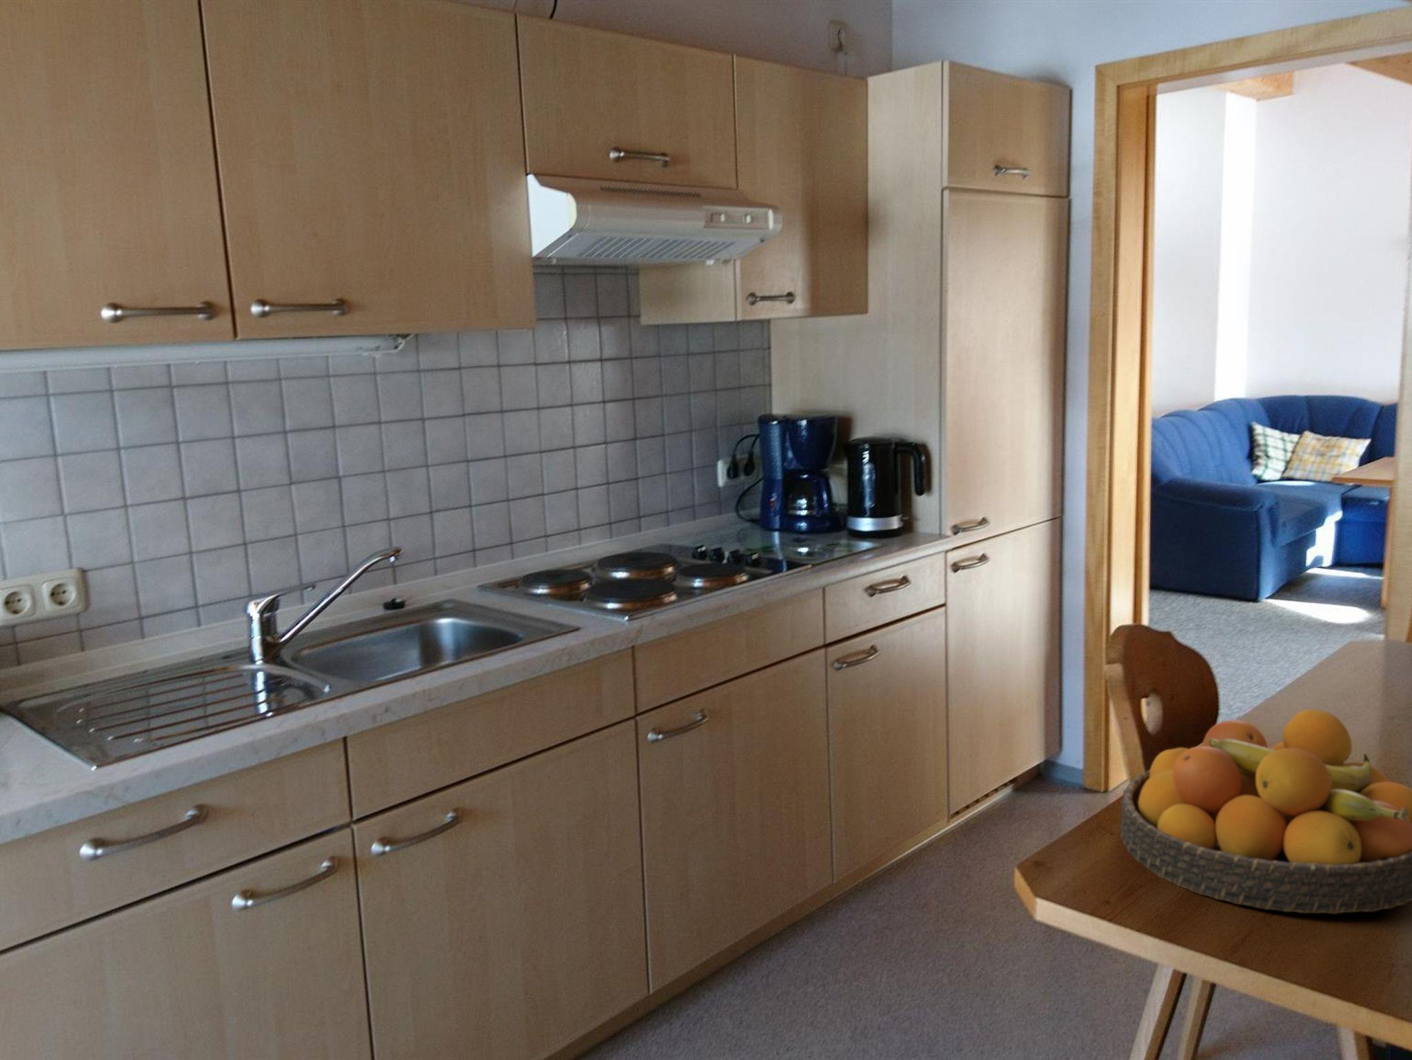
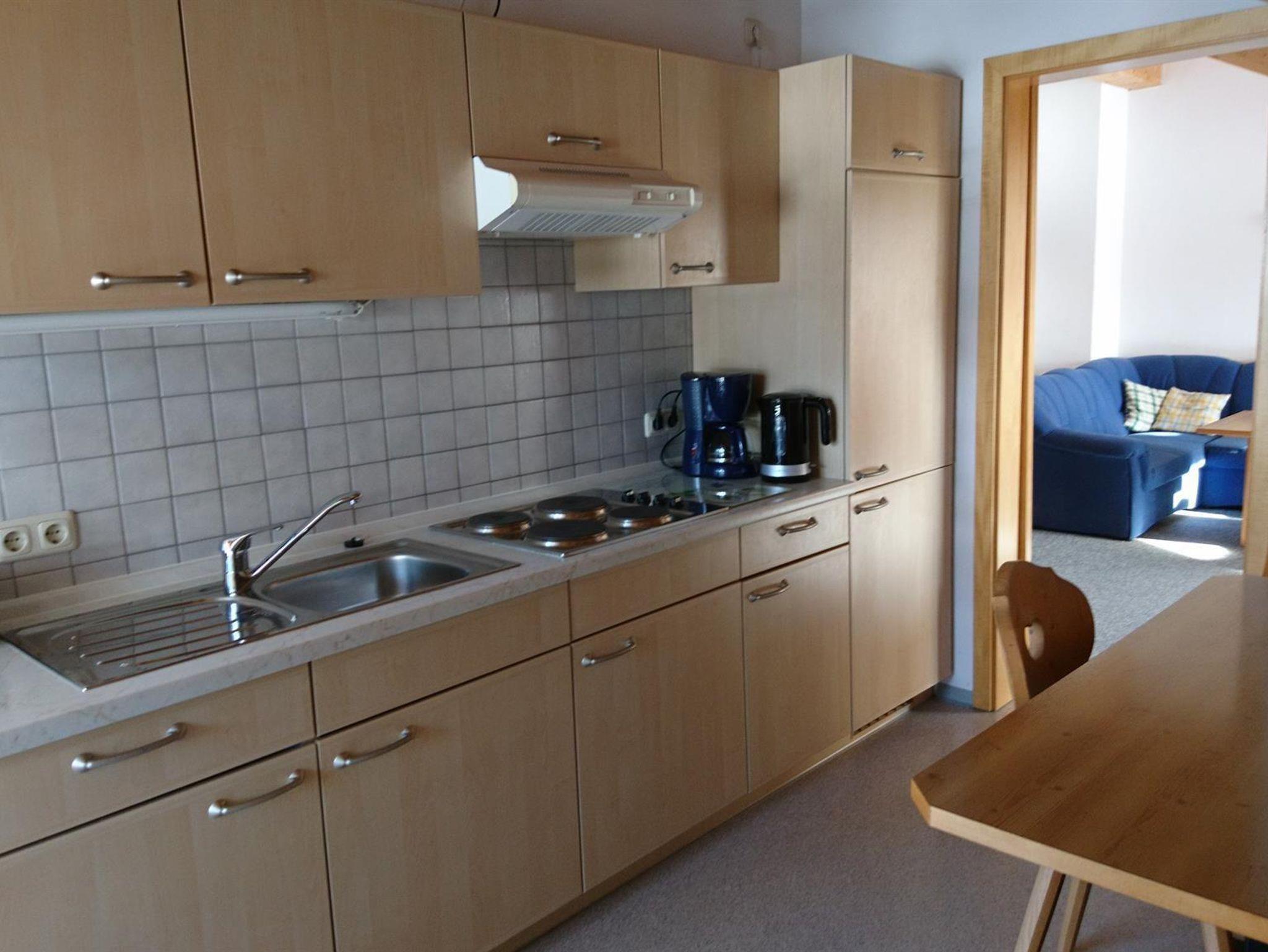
- fruit bowl (1273, 789)
